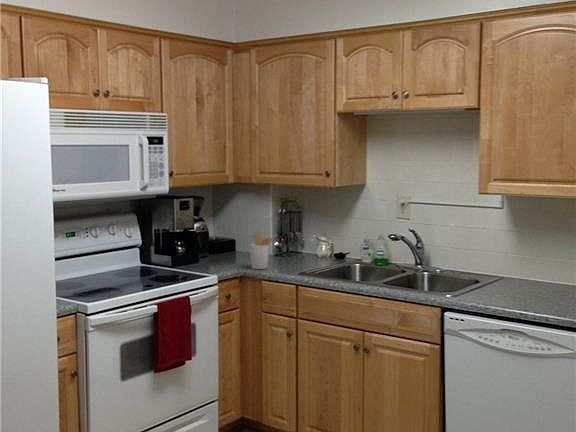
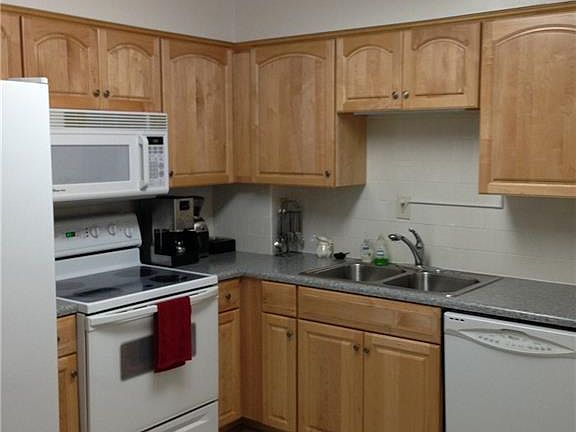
- utensil holder (264, 250)
